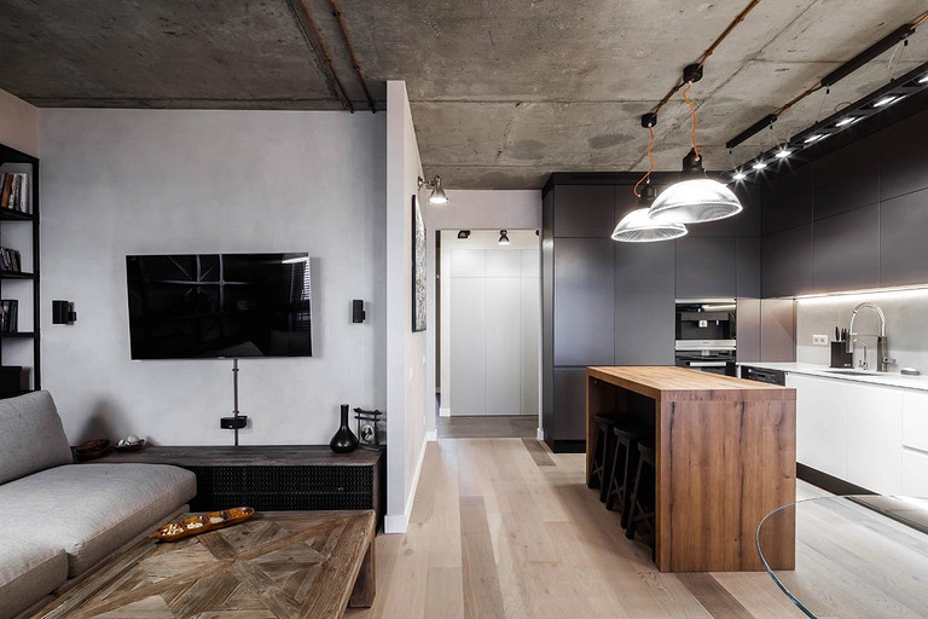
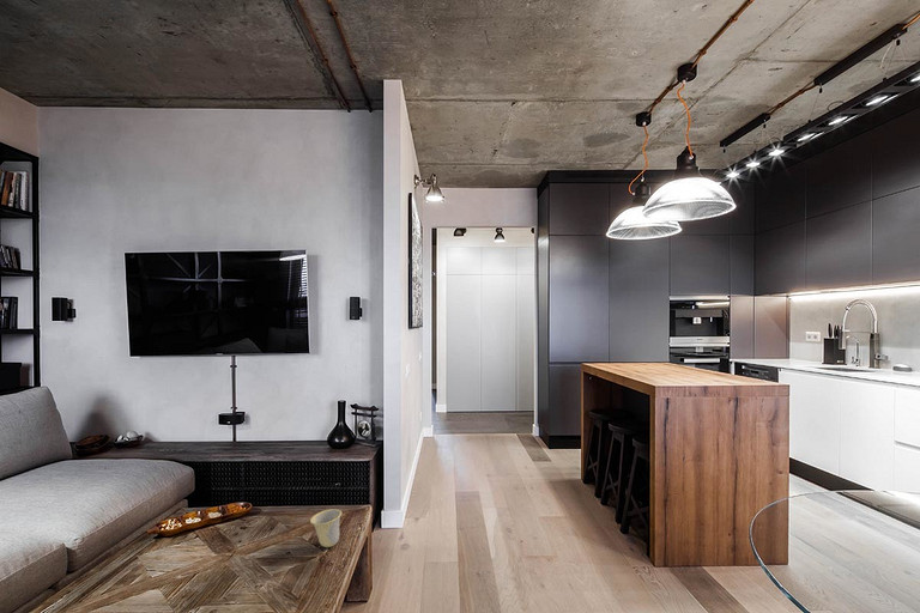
+ cup (326, 529)
